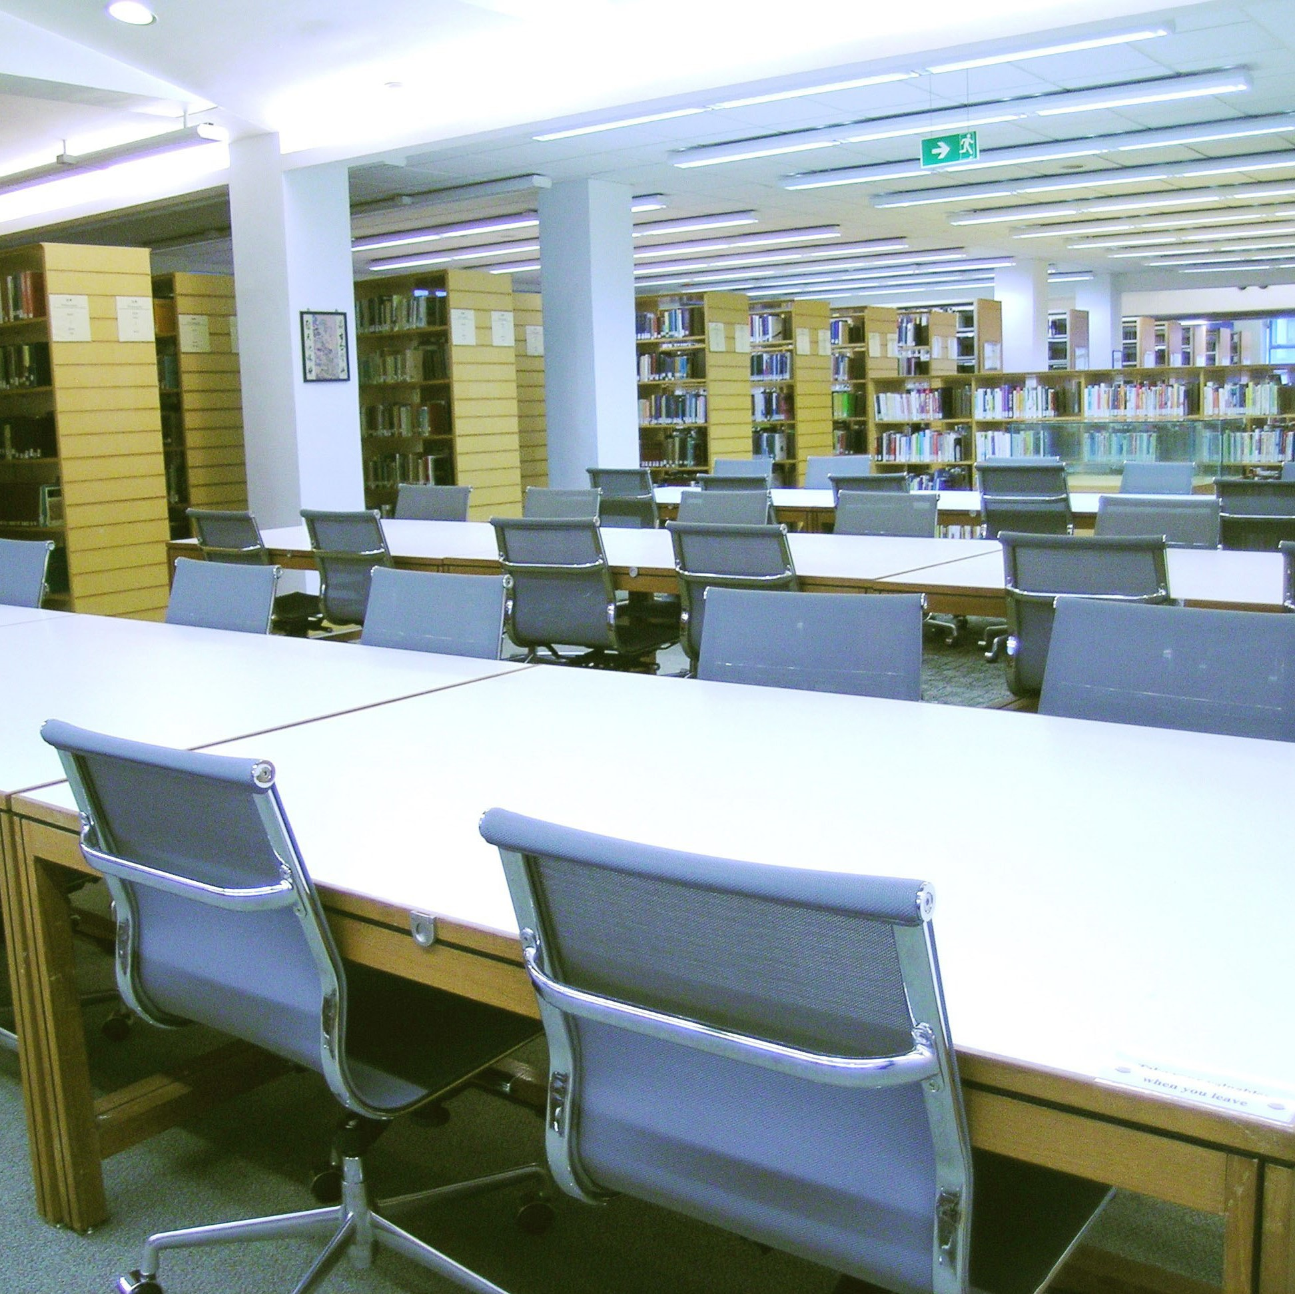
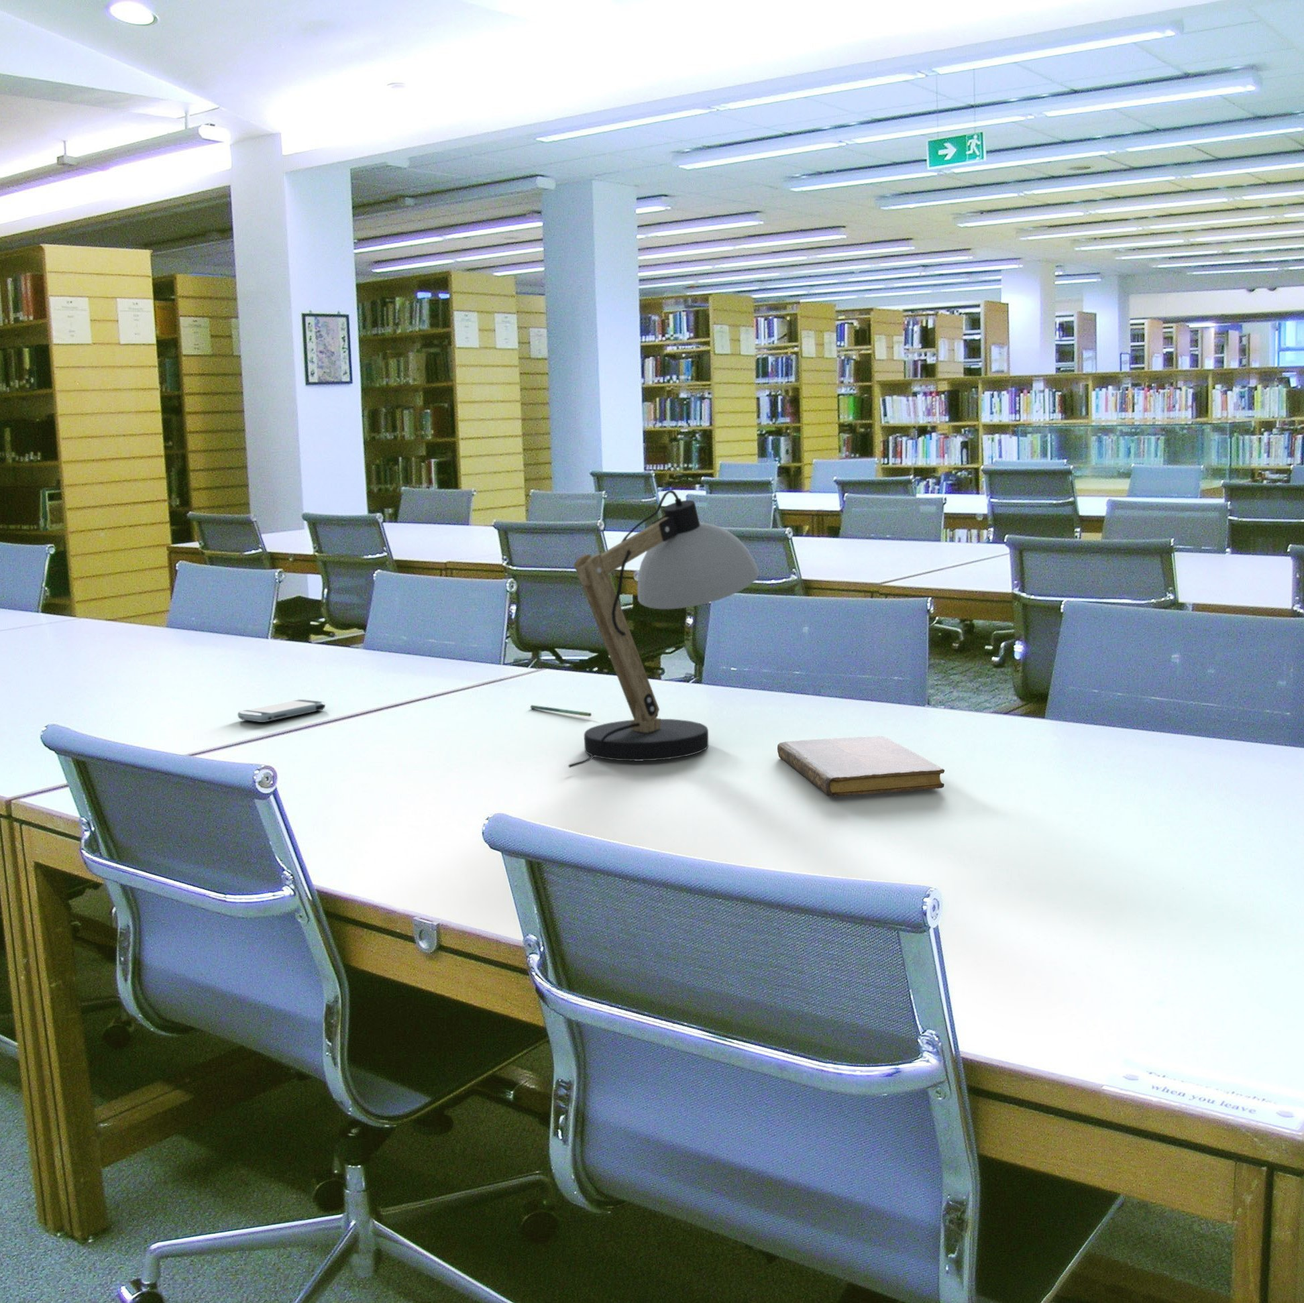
+ smartphone (282, 710)
+ notebook (857, 764)
+ pen (560, 710)
+ desk lamp (655, 609)
